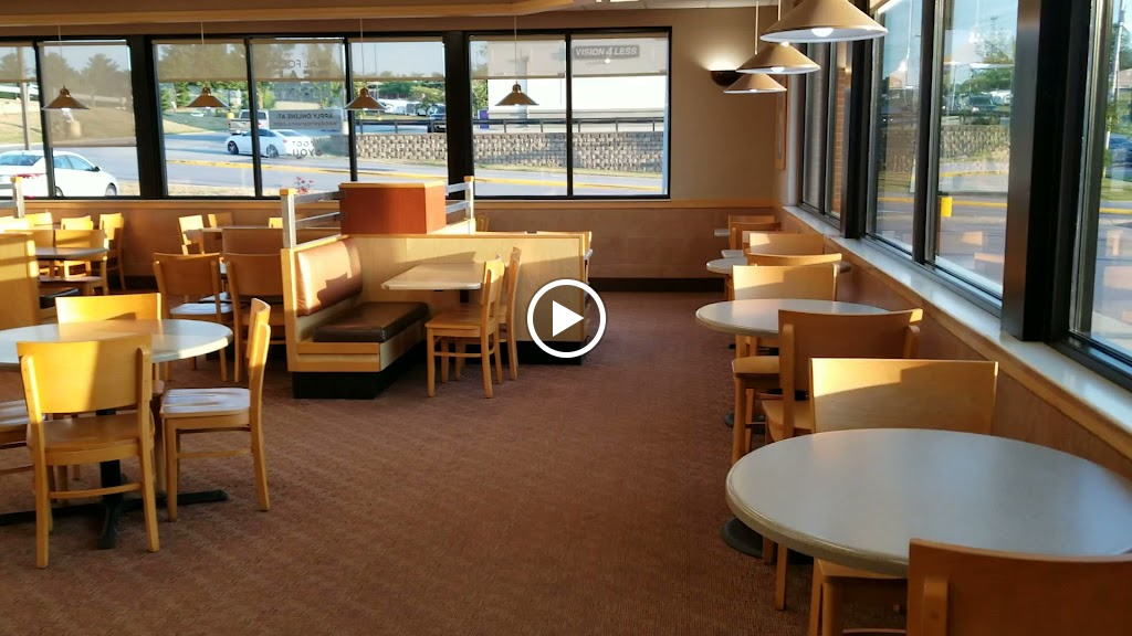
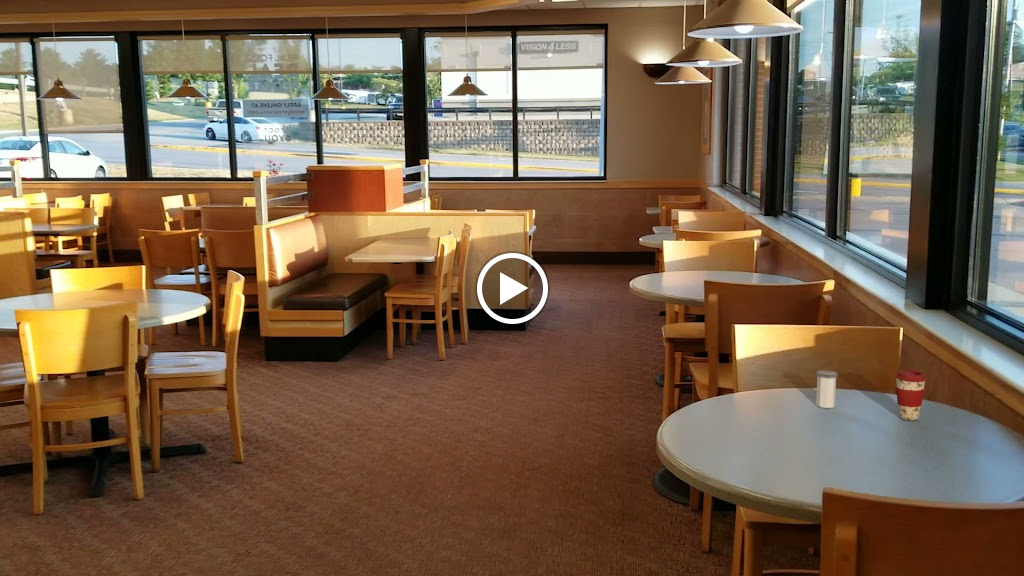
+ salt shaker (826, 389)
+ coffee cup (909, 395)
